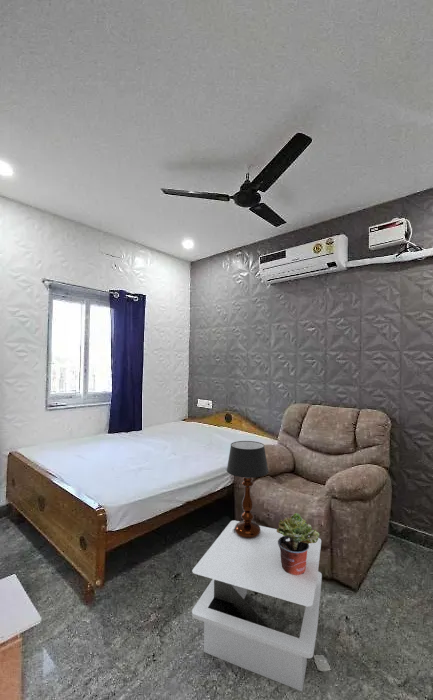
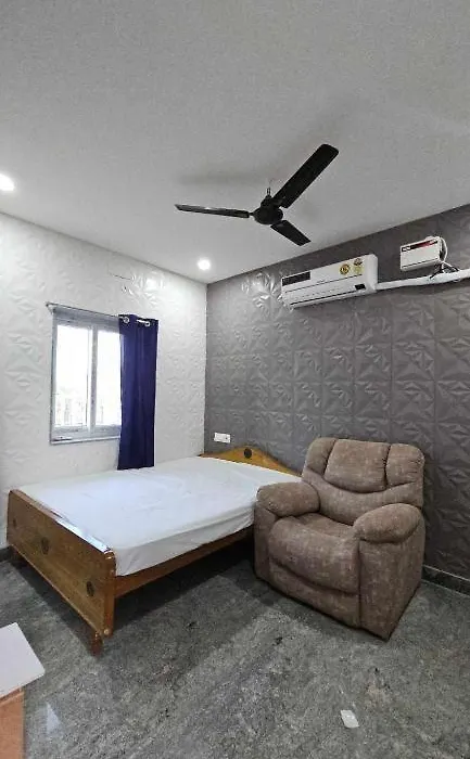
- table lamp (247, 488)
- potted plant (297, 540)
- side table (263, 591)
